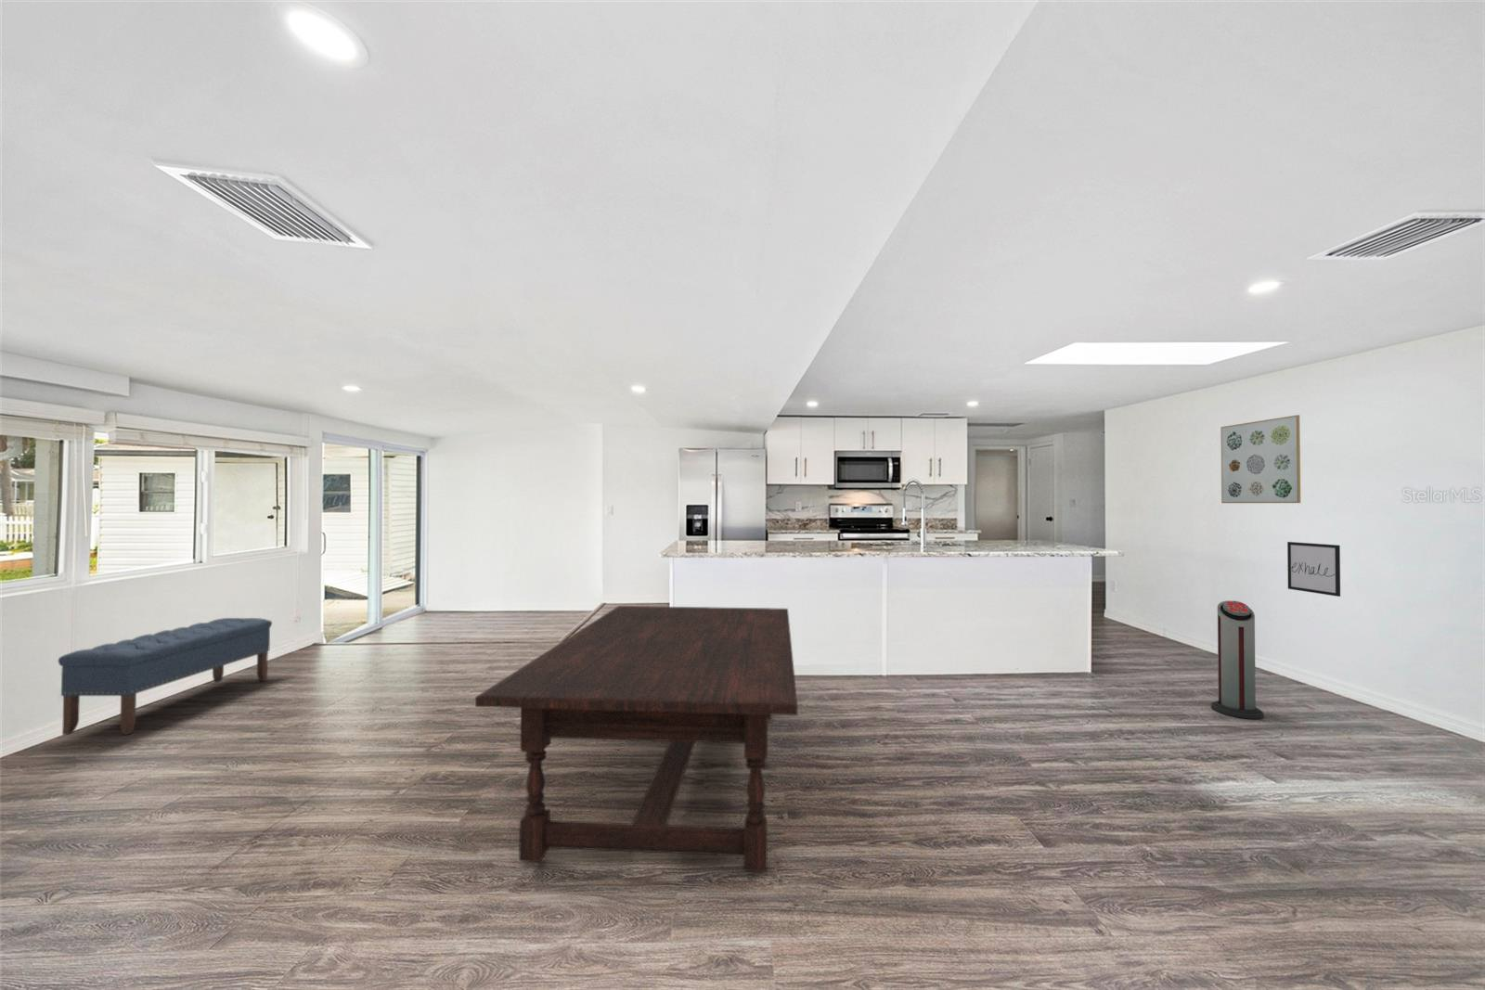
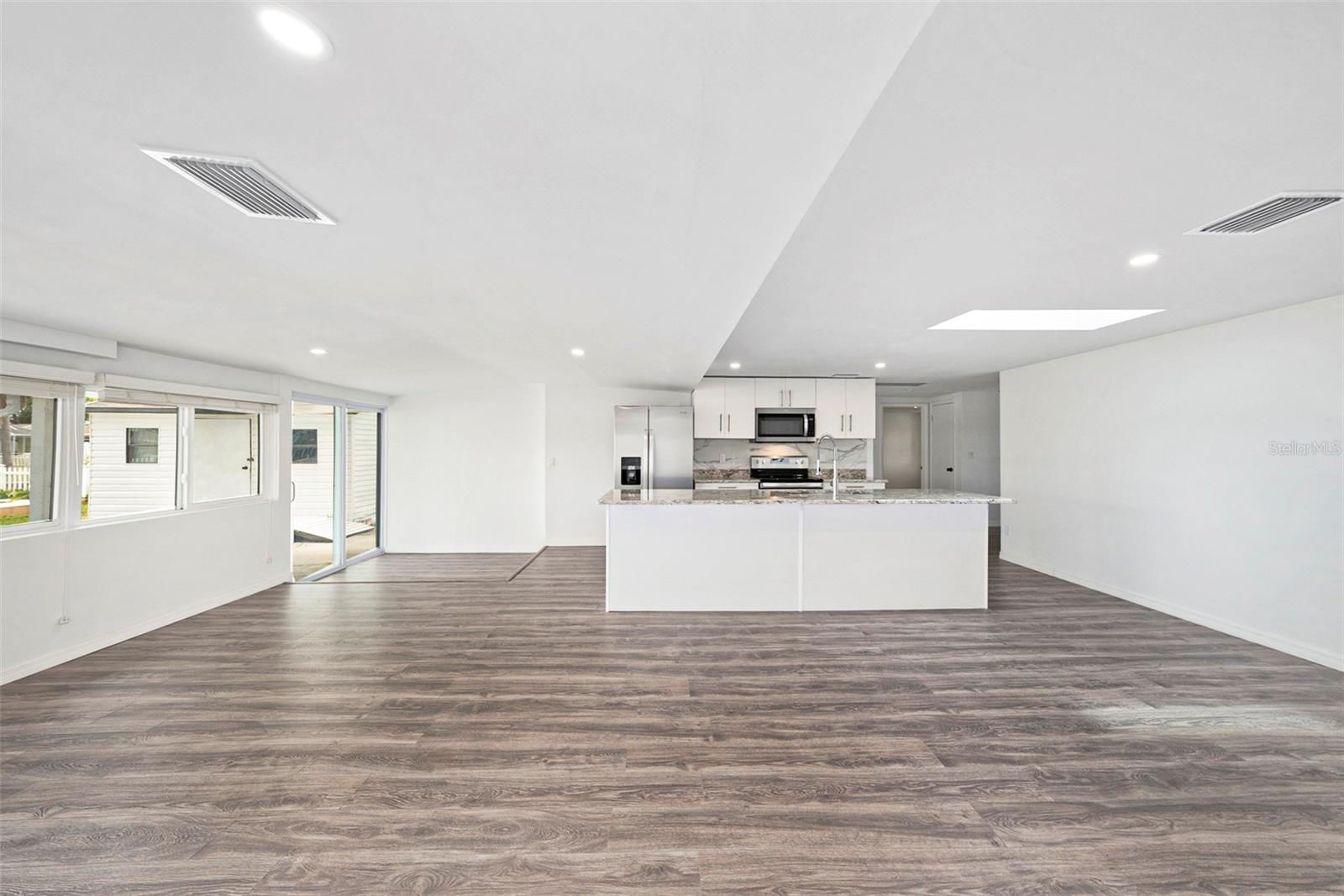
- wall art (1257, 462)
- wall art (1313, 568)
- air purifier (1235, 656)
- dining table (677, 705)
- bench (179, 667)
